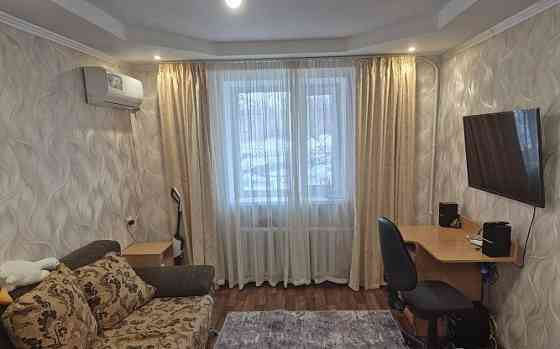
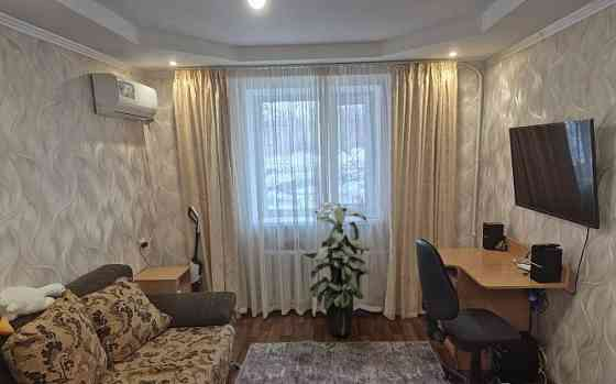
+ indoor plant (336, 266)
